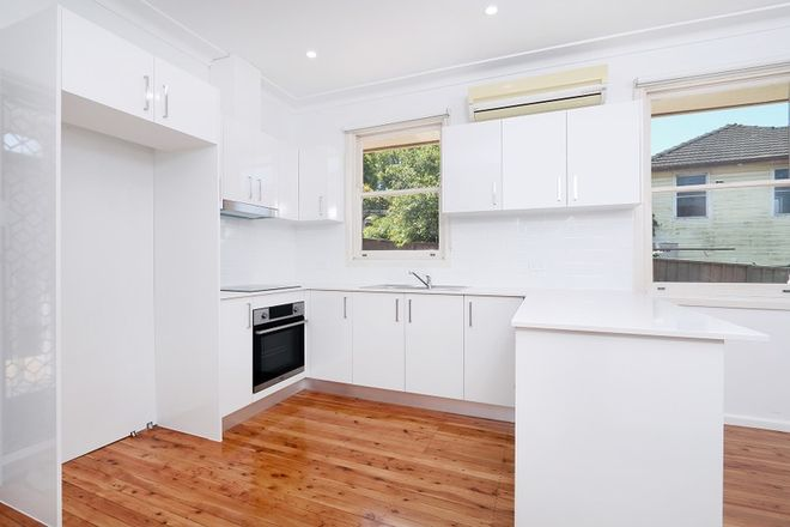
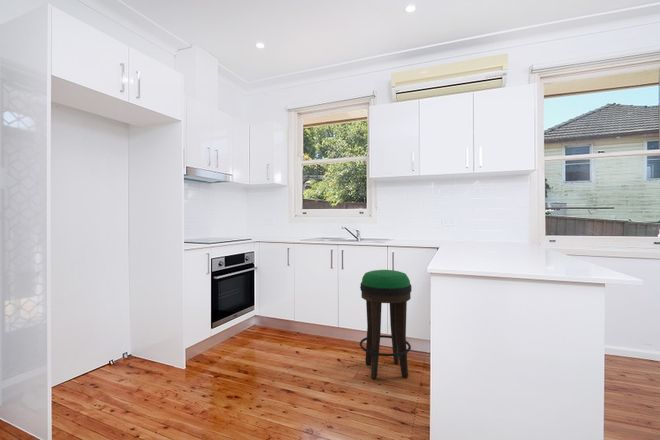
+ bar stool (380, 320)
